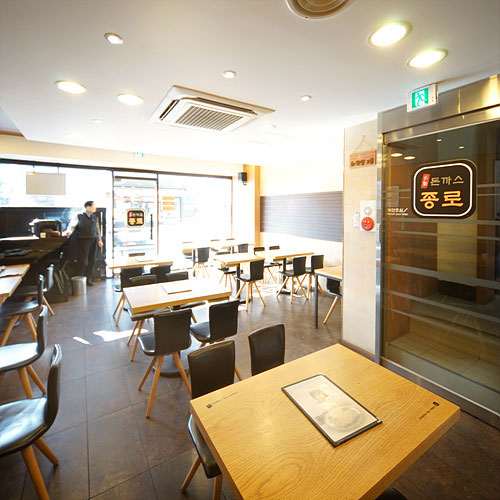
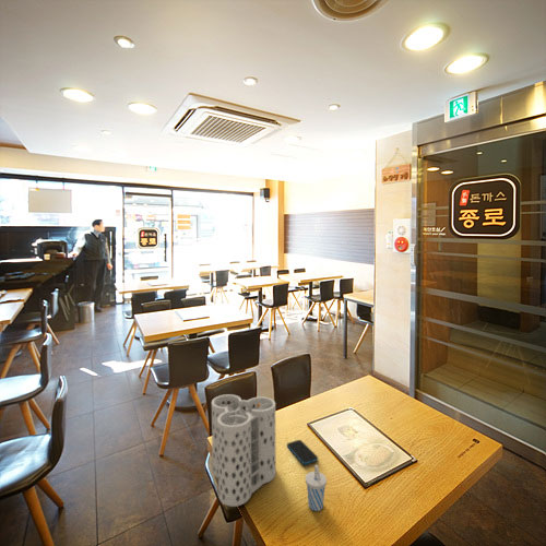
+ cup (316, 485)
+ utensil holder (246, 441)
+ smartphone (301, 451)
